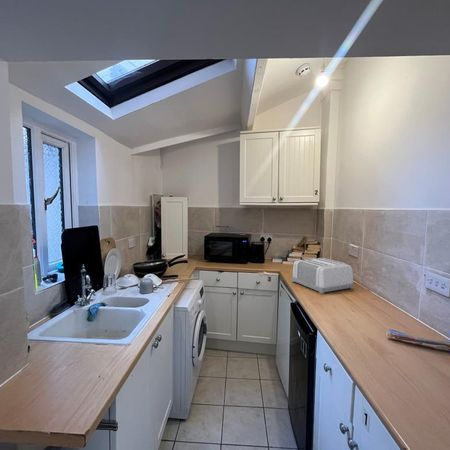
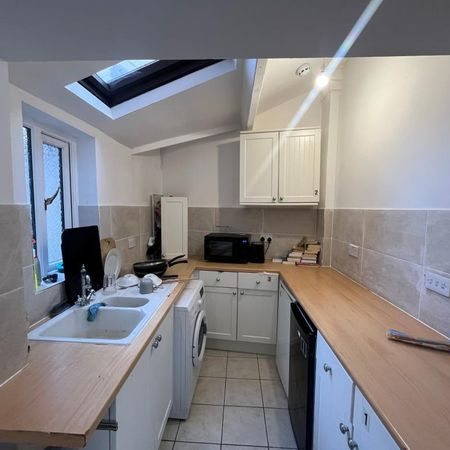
- toaster (319, 272)
